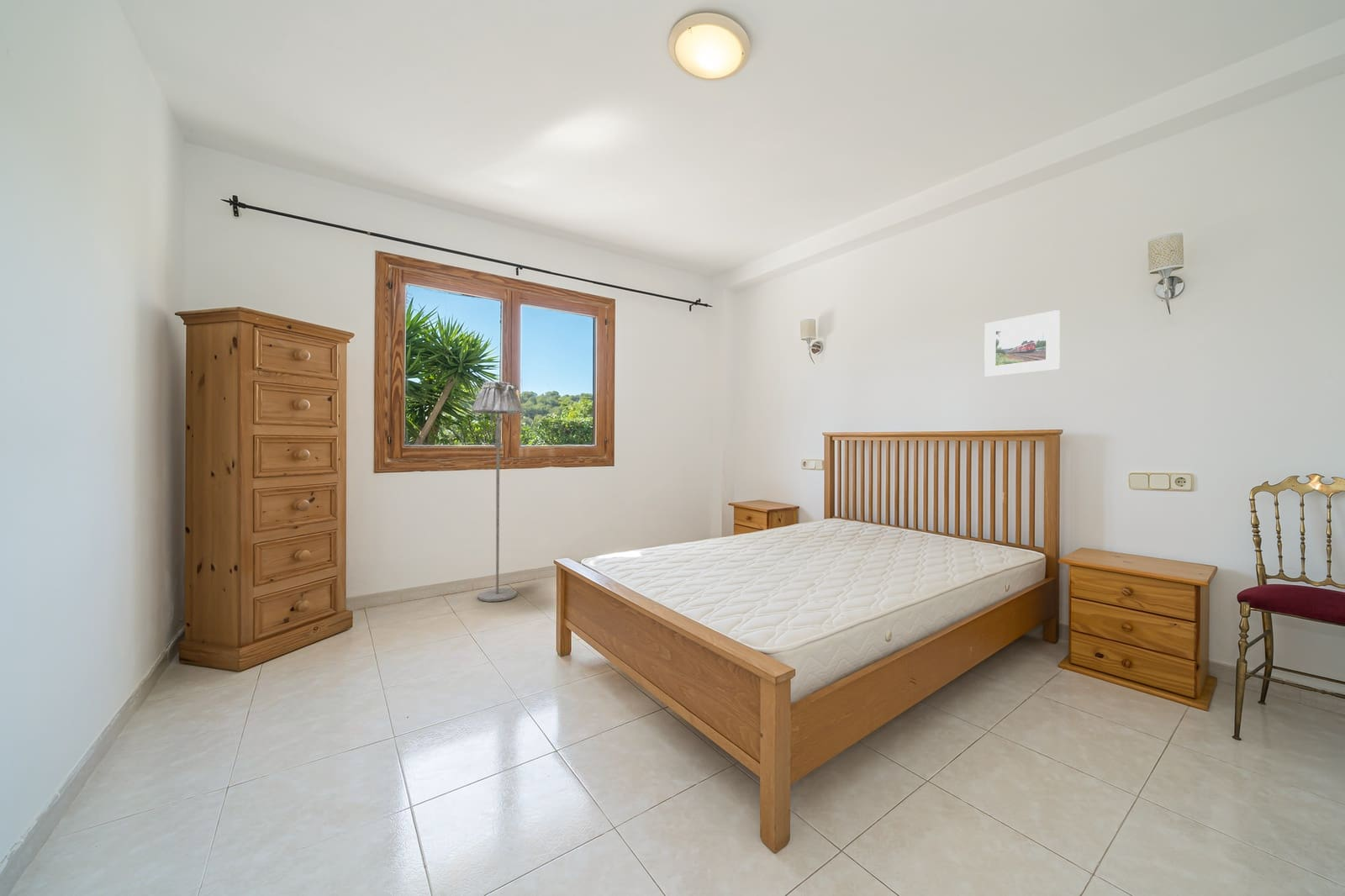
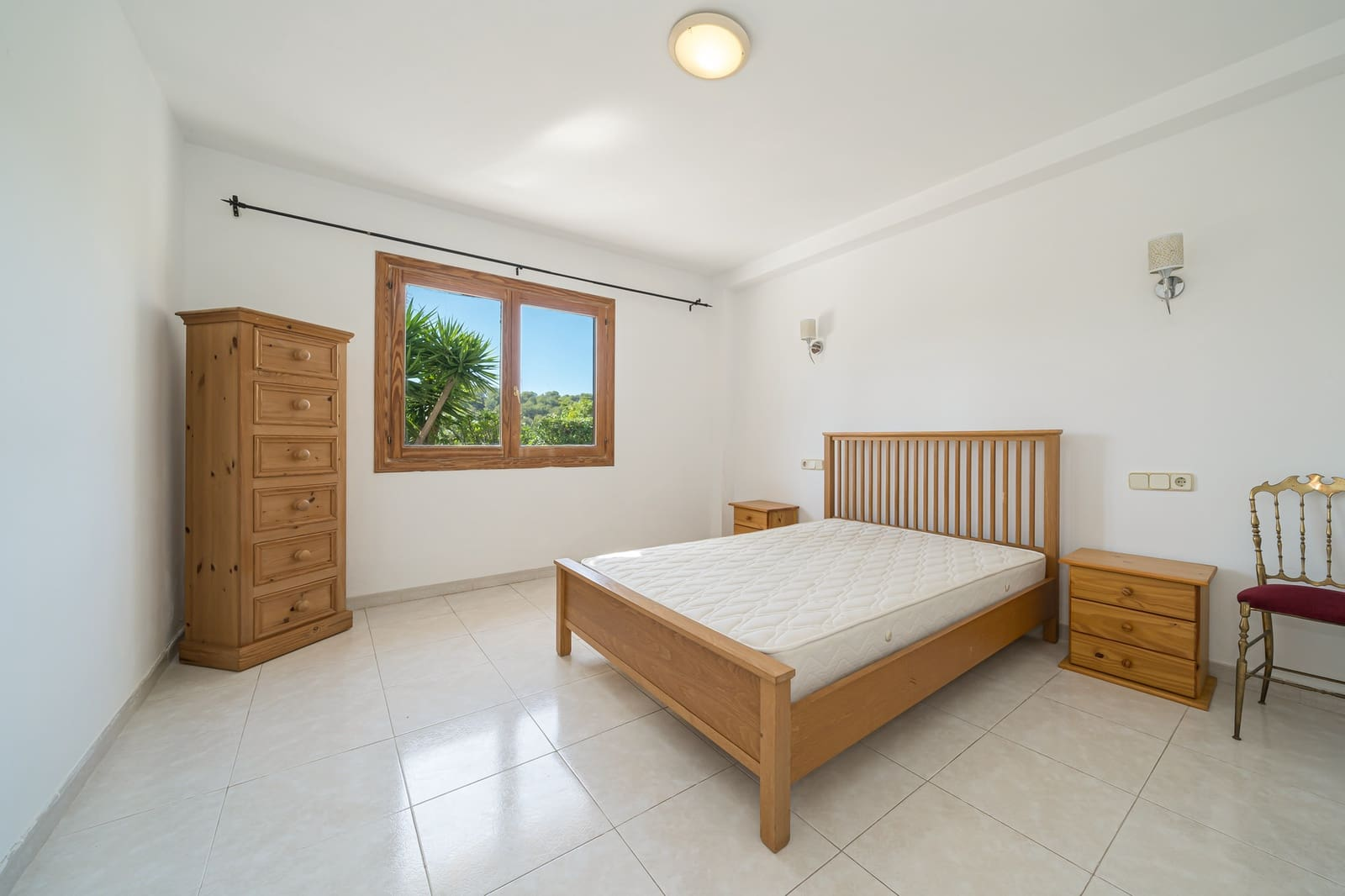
- floor lamp (497, 489)
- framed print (1020, 345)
